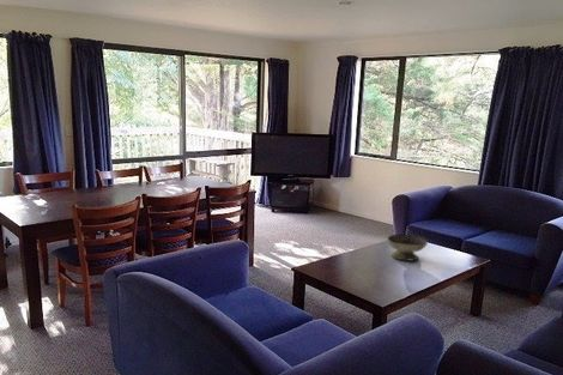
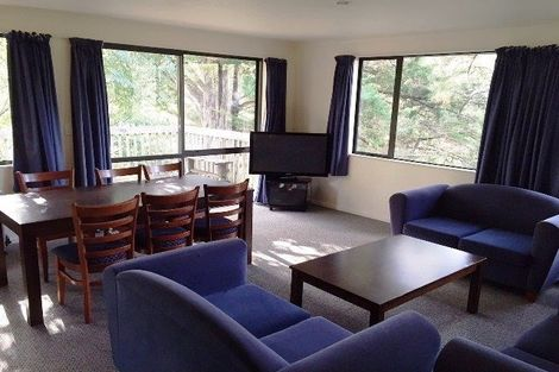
- decorative bowl (406, 247)
